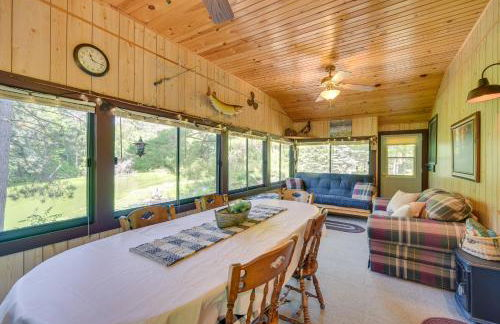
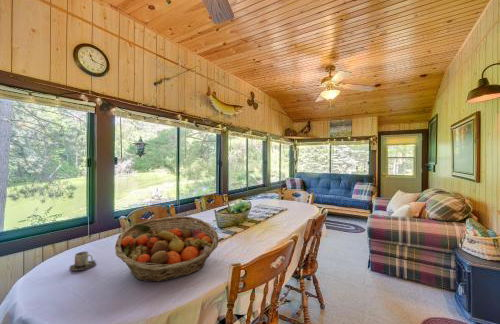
+ mug (83, 259)
+ fruit basket (170, 245)
